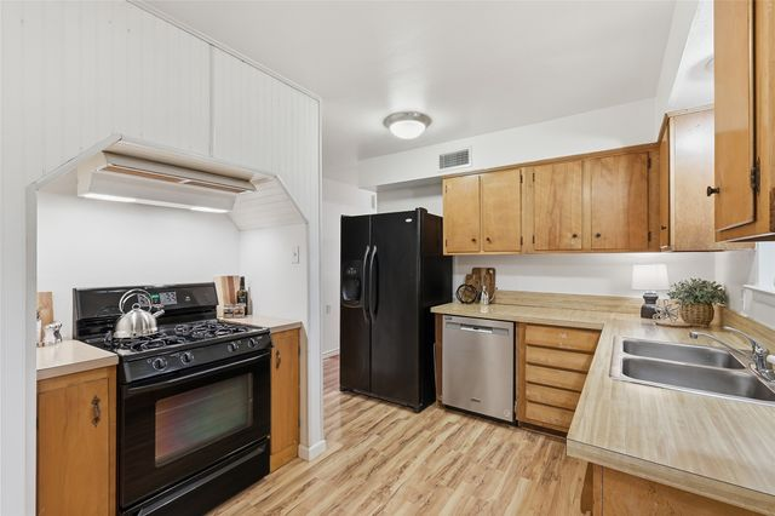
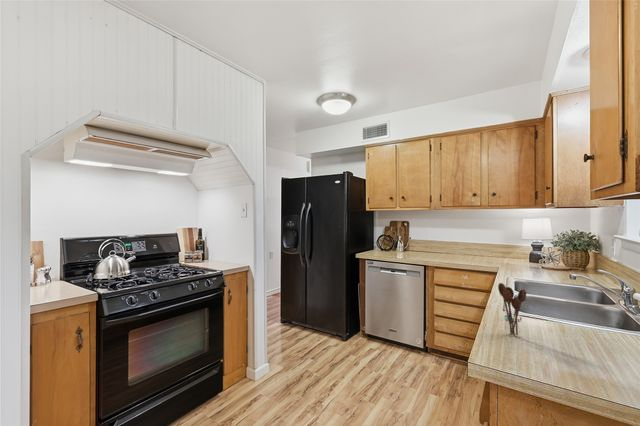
+ utensil holder (510, 309)
